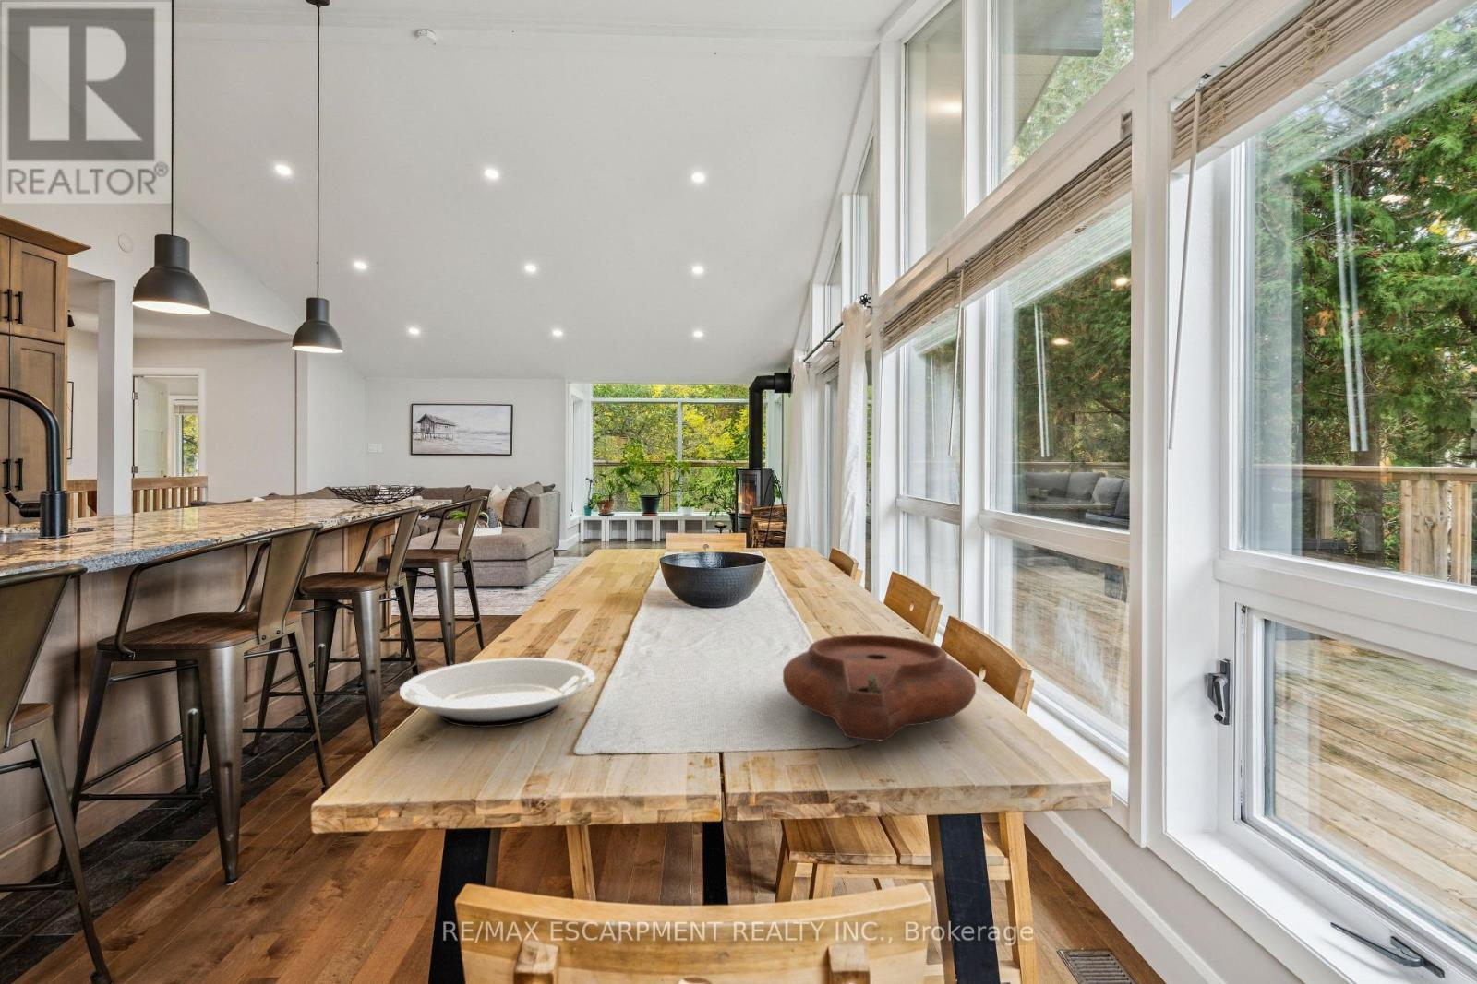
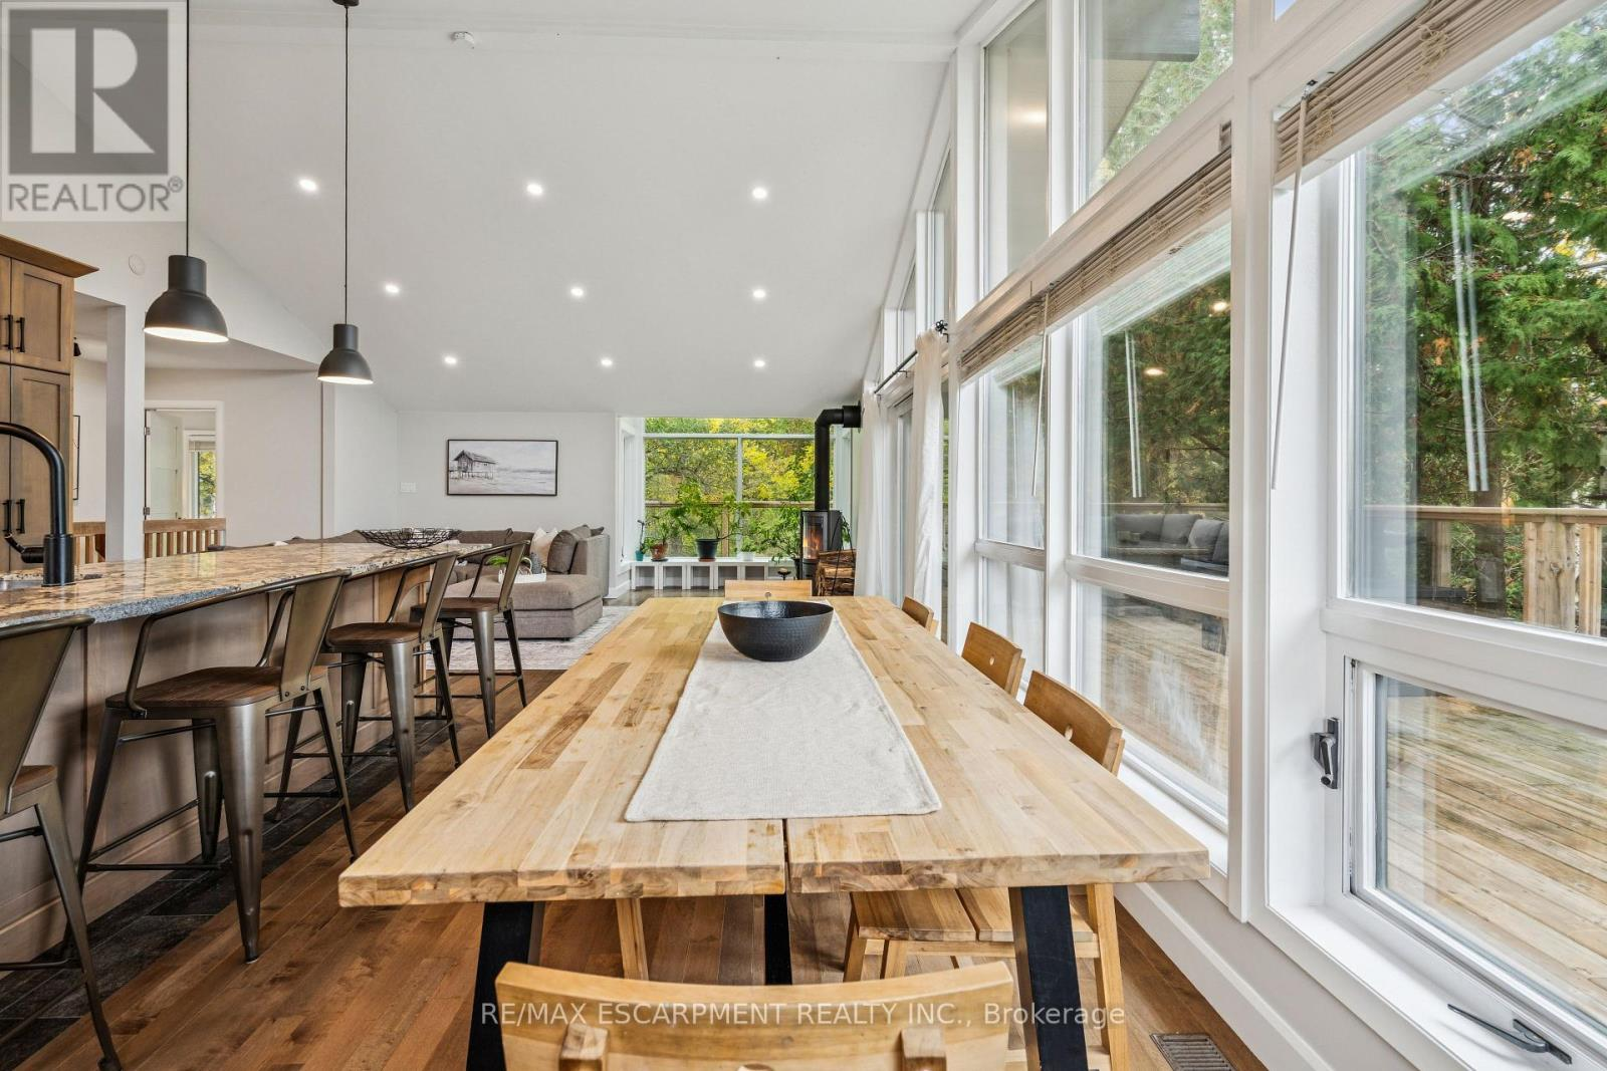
- plate (868, 680)
- plate (501, 693)
